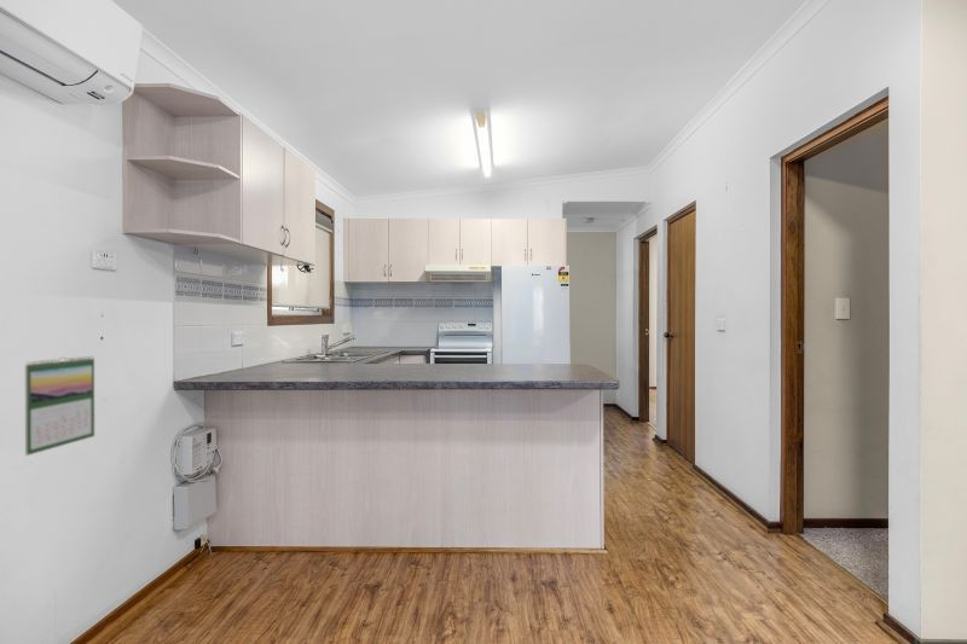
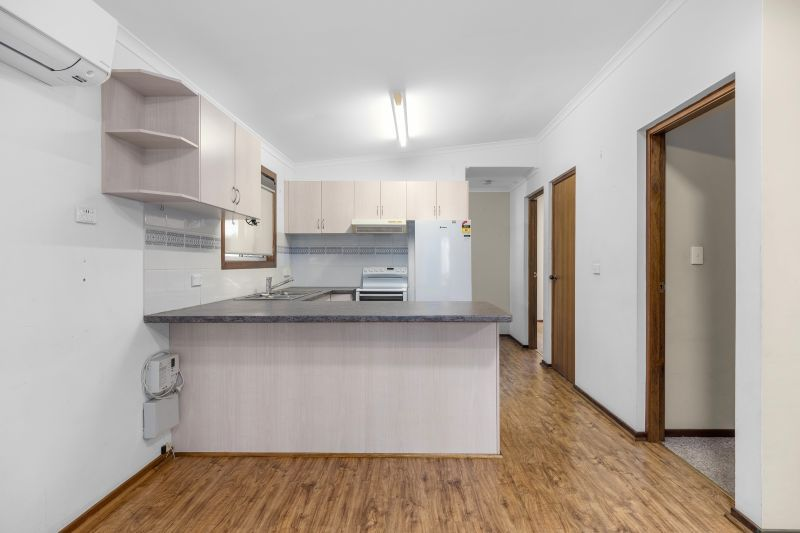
- calendar (62, 401)
